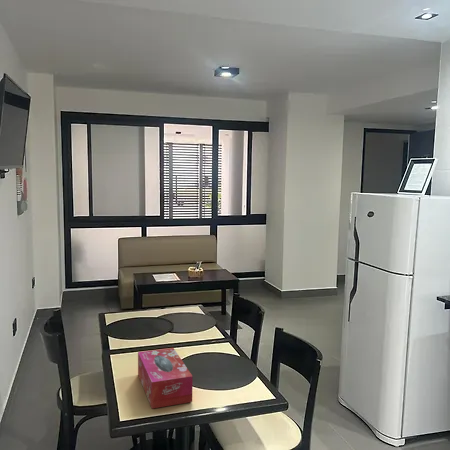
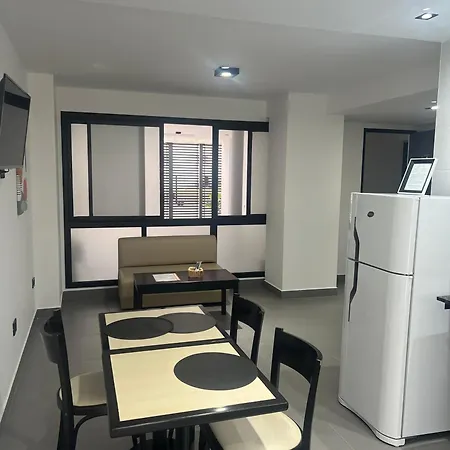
- tissue box (163, 375)
